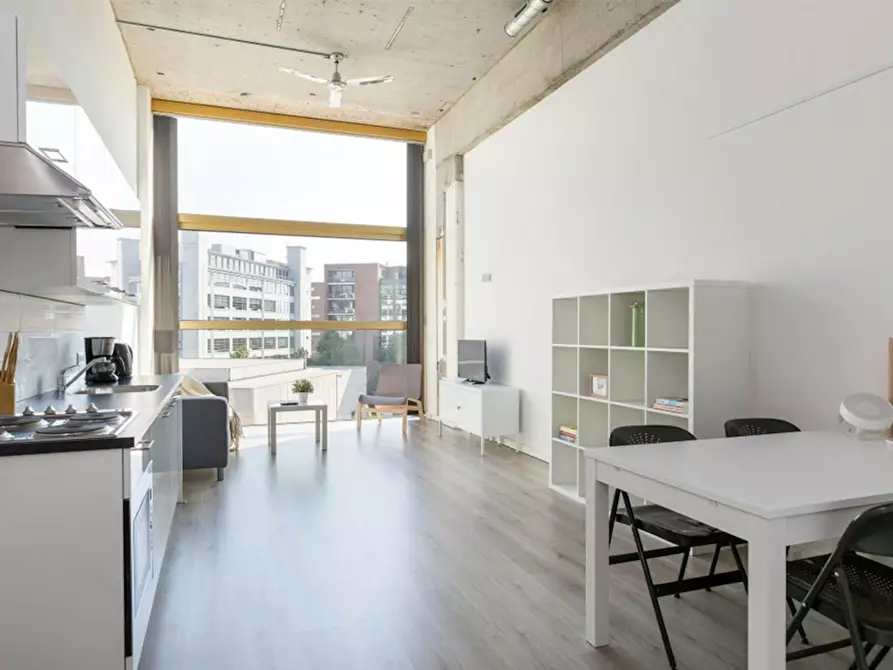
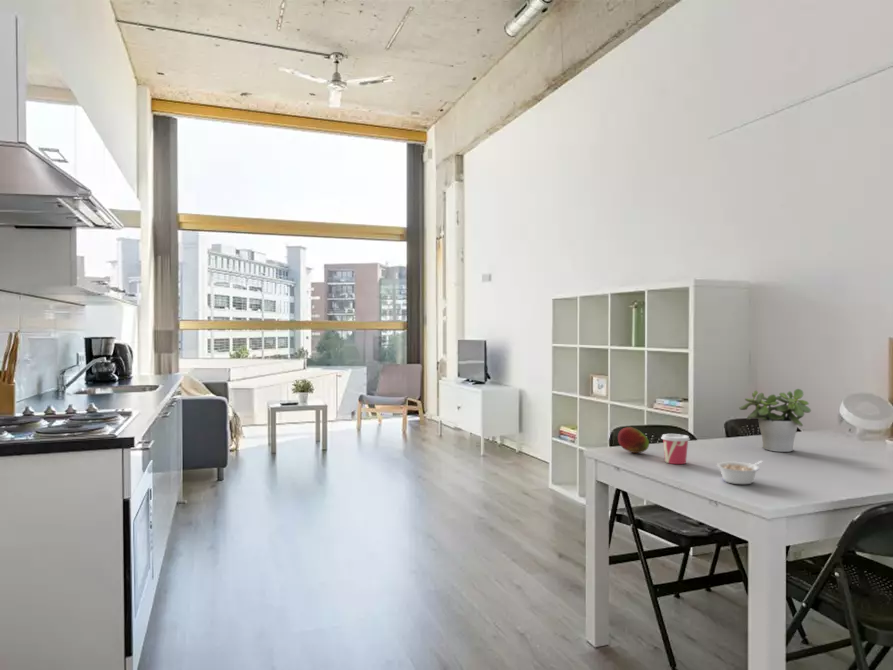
+ legume (738, 471)
+ cup (675, 449)
+ potted plant (777, 419)
+ fruit (633, 440)
